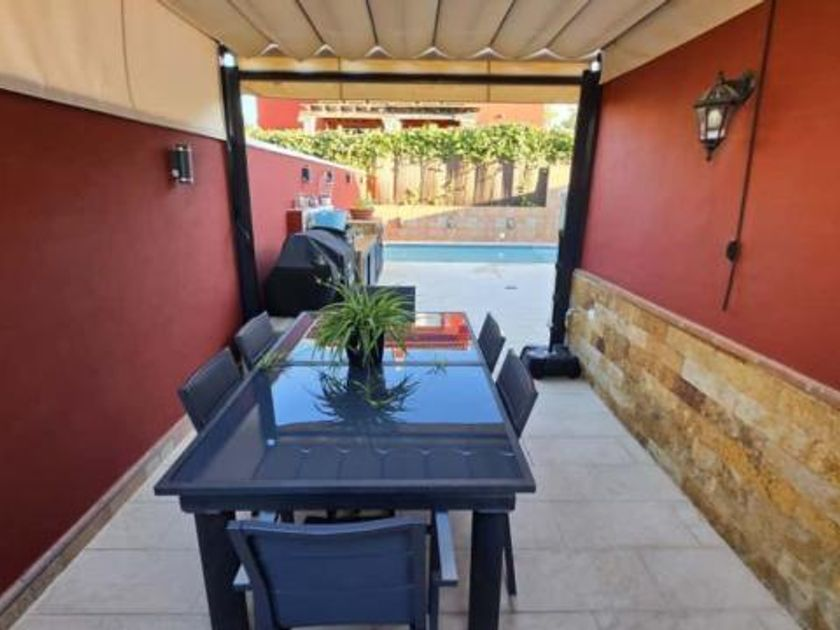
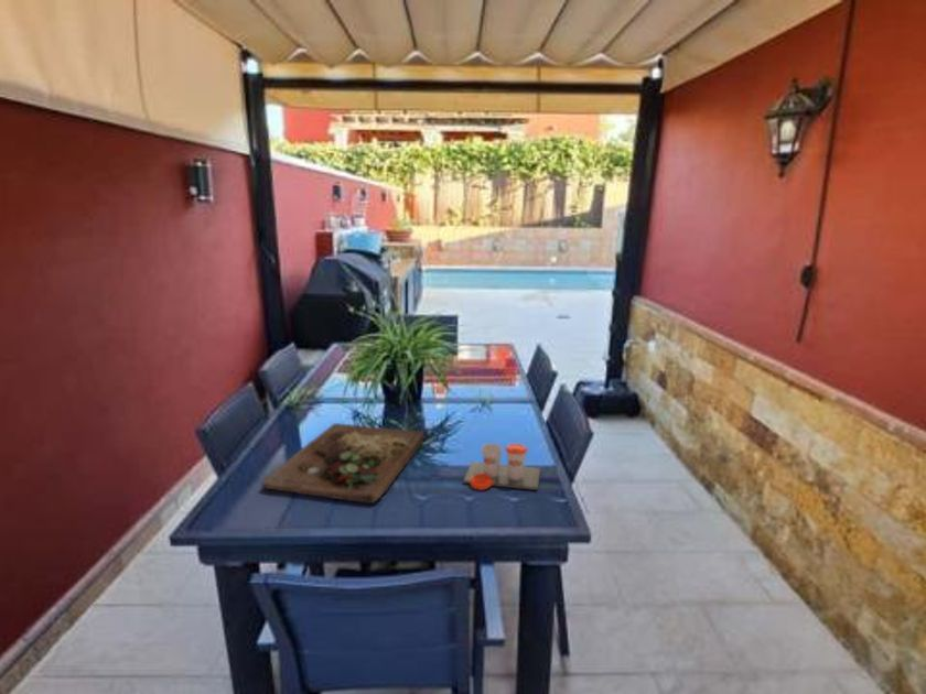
+ cup (502, 465)
+ cutting board (352, 449)
